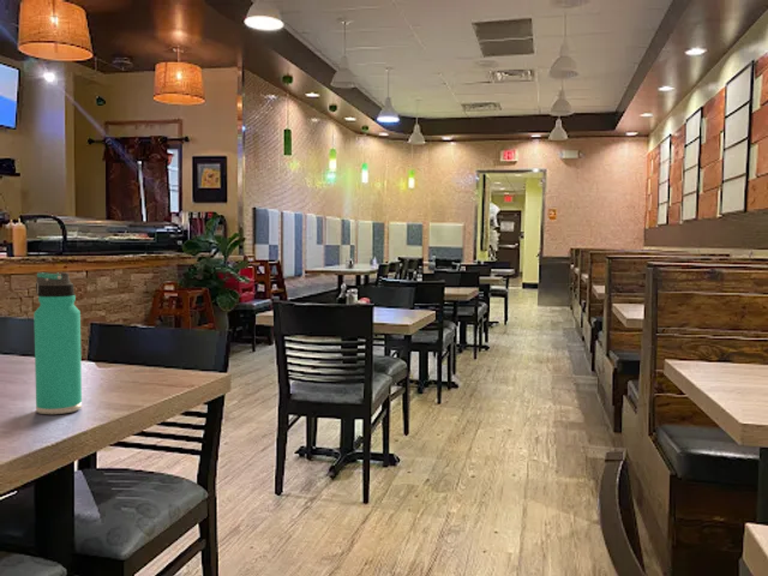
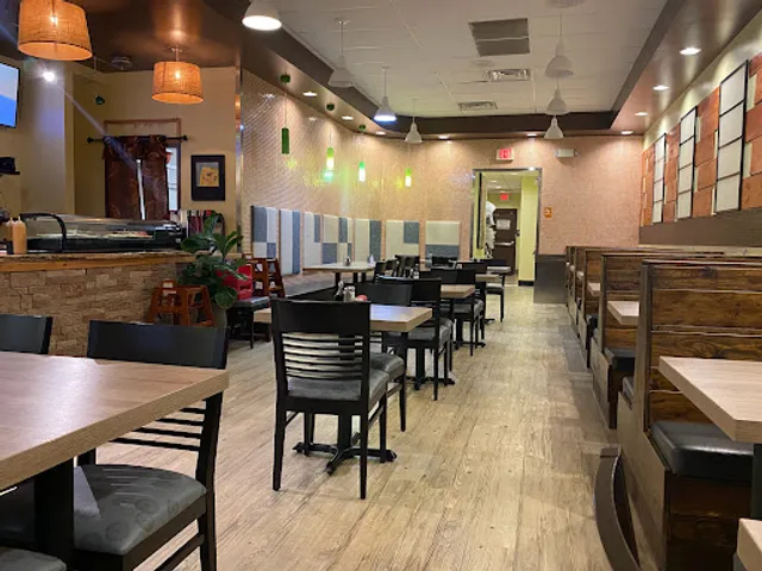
- thermos bottle (58, 341)
